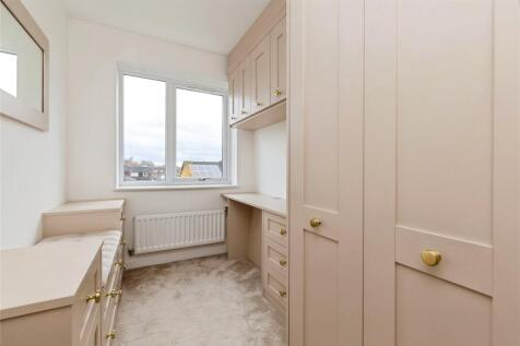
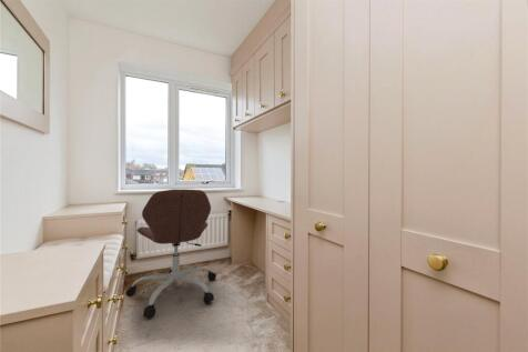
+ office chair (175, 239)
